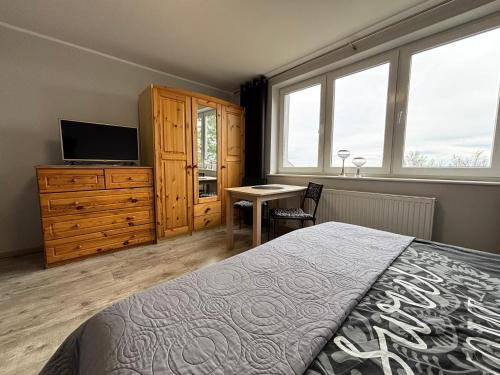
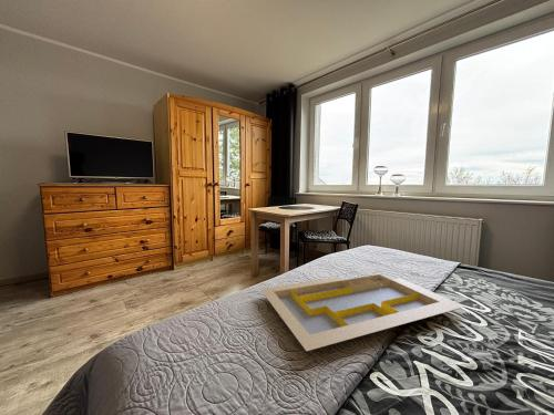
+ serving tray (356, 300)
